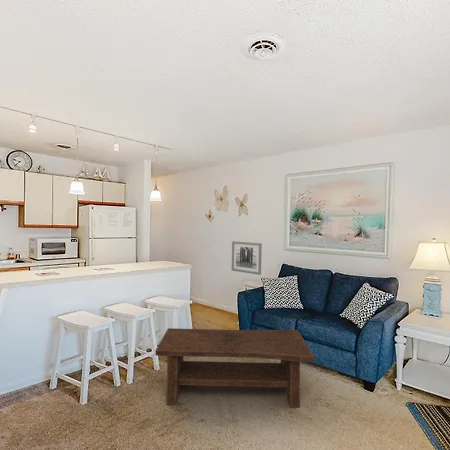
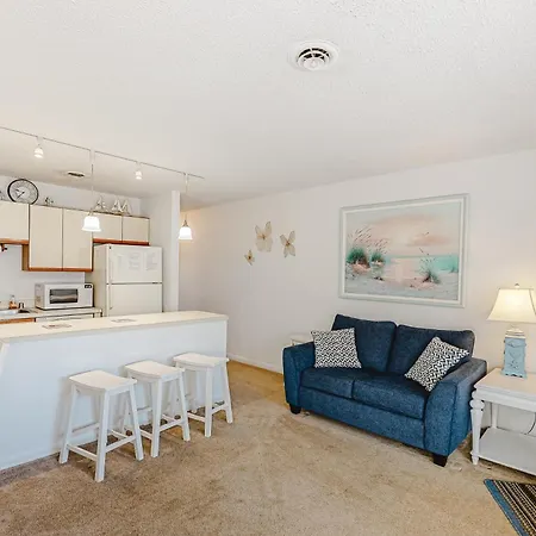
- wall art (246, 257)
- coffee table (232, 365)
